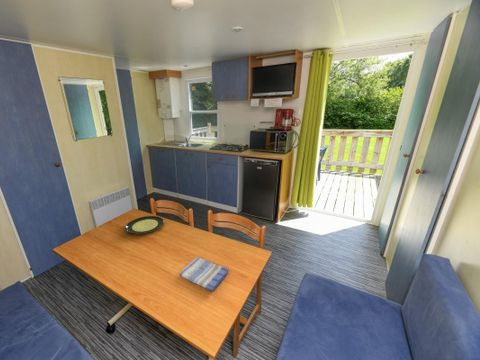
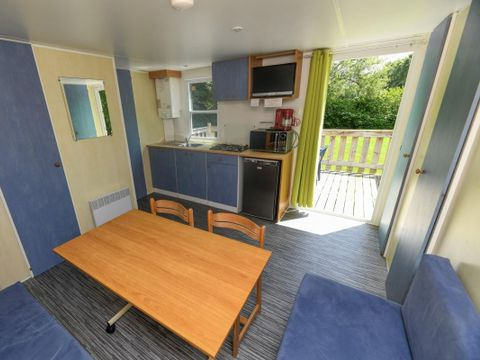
- dish towel (204, 272)
- plate (145, 225)
